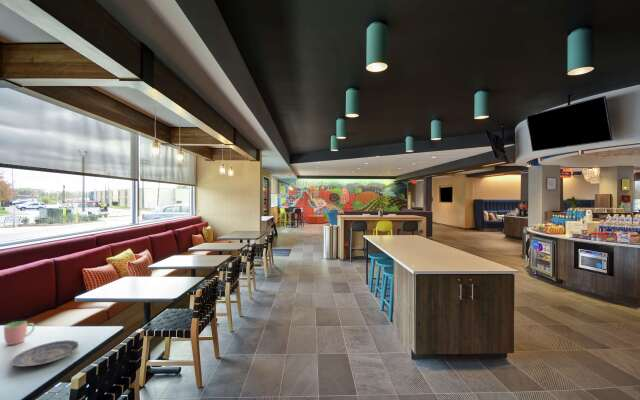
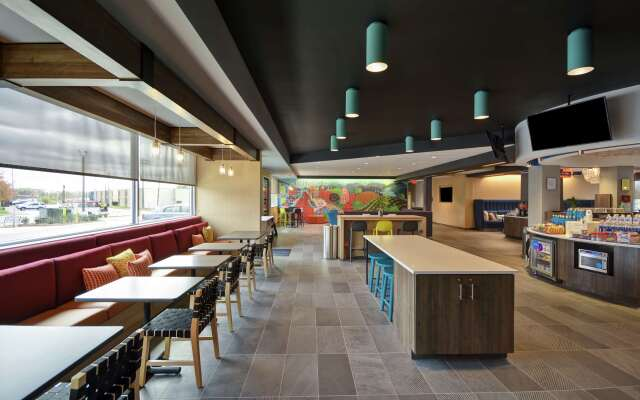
- cup (19, 332)
- plate (46, 354)
